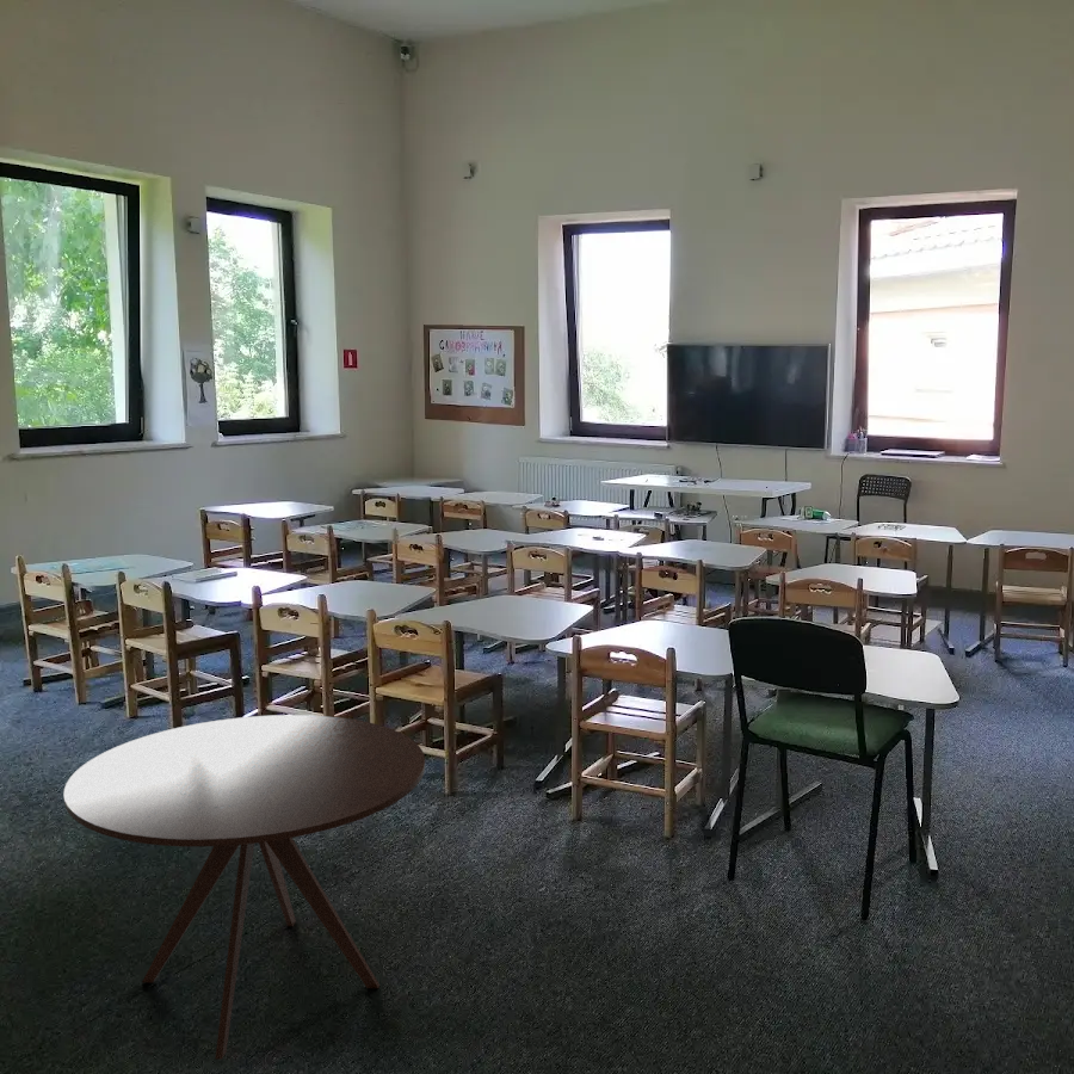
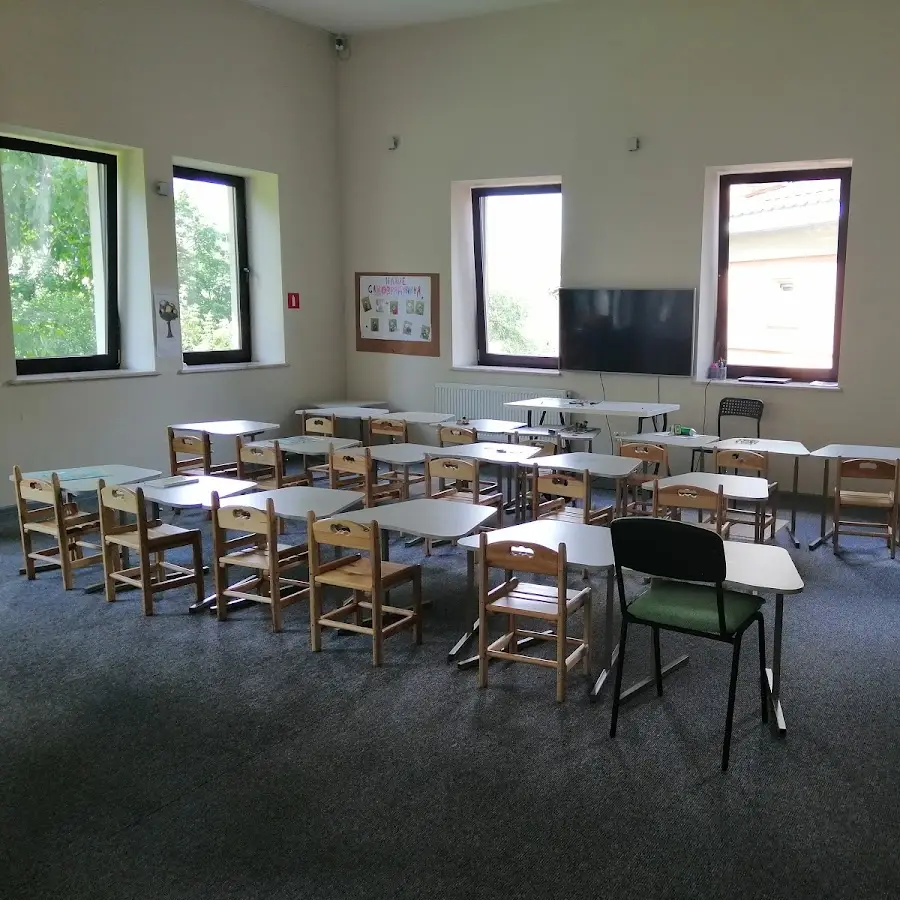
- round table (249, 875)
